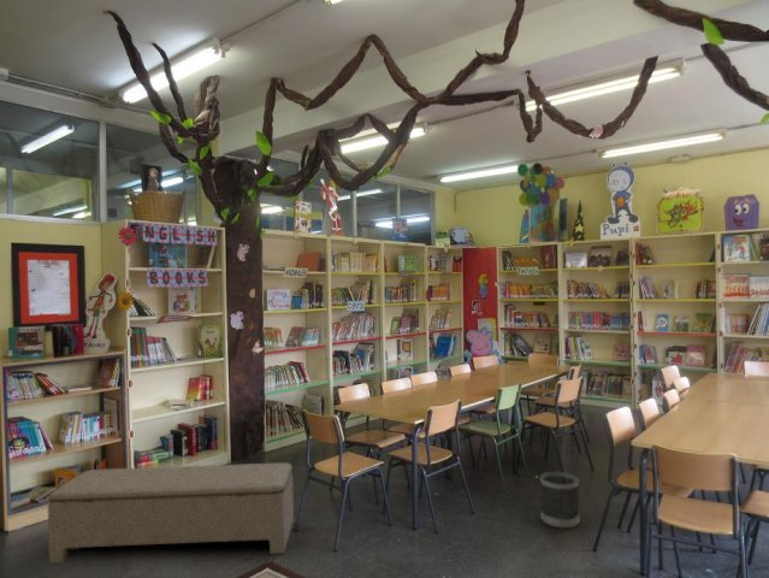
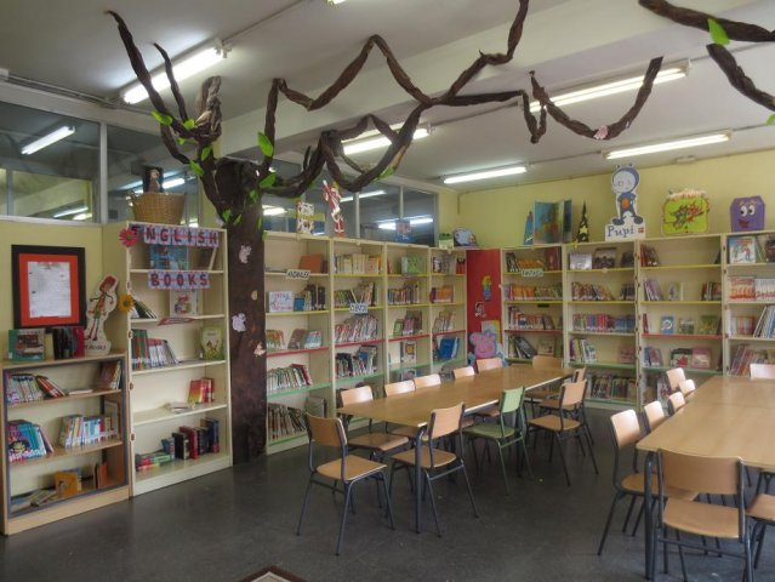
- bench (178, 508)
- umbrella stand (540, 184)
- wastebasket (560, 499)
